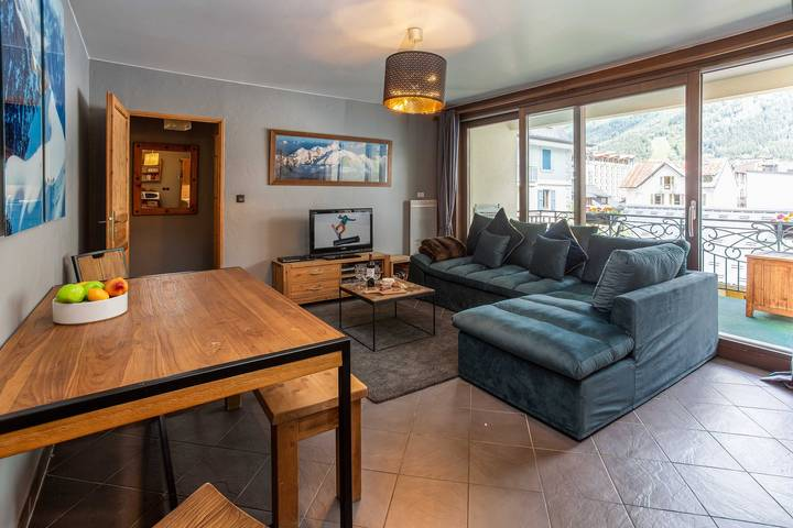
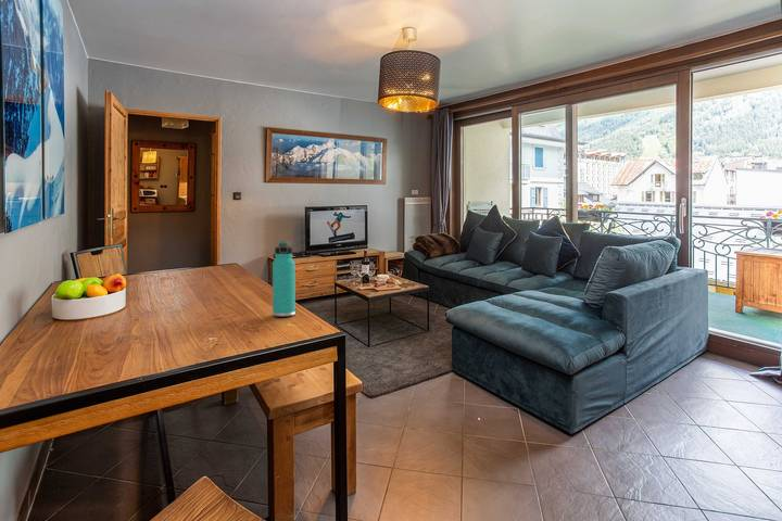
+ thermos bottle (283, 278)
